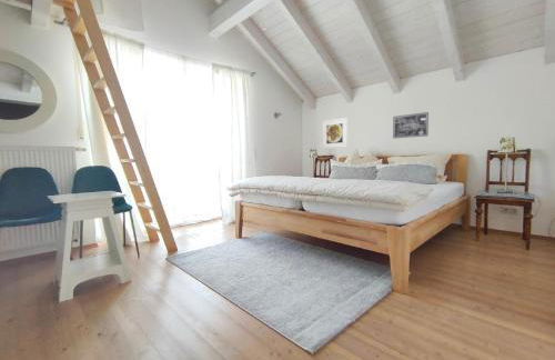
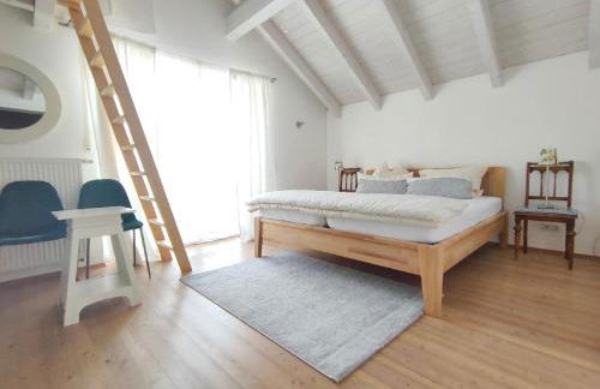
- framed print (334, 133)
- wall art (410, 126)
